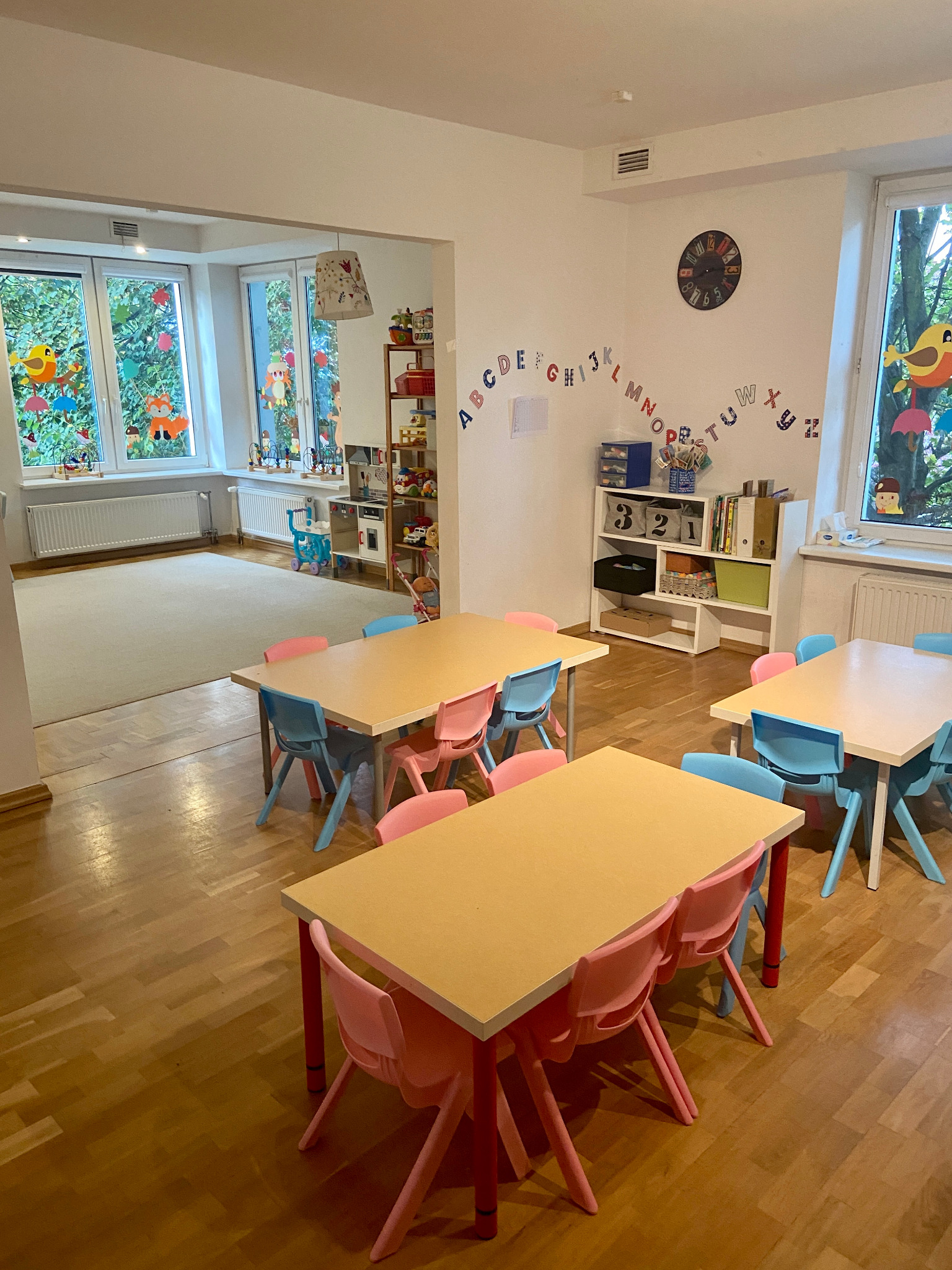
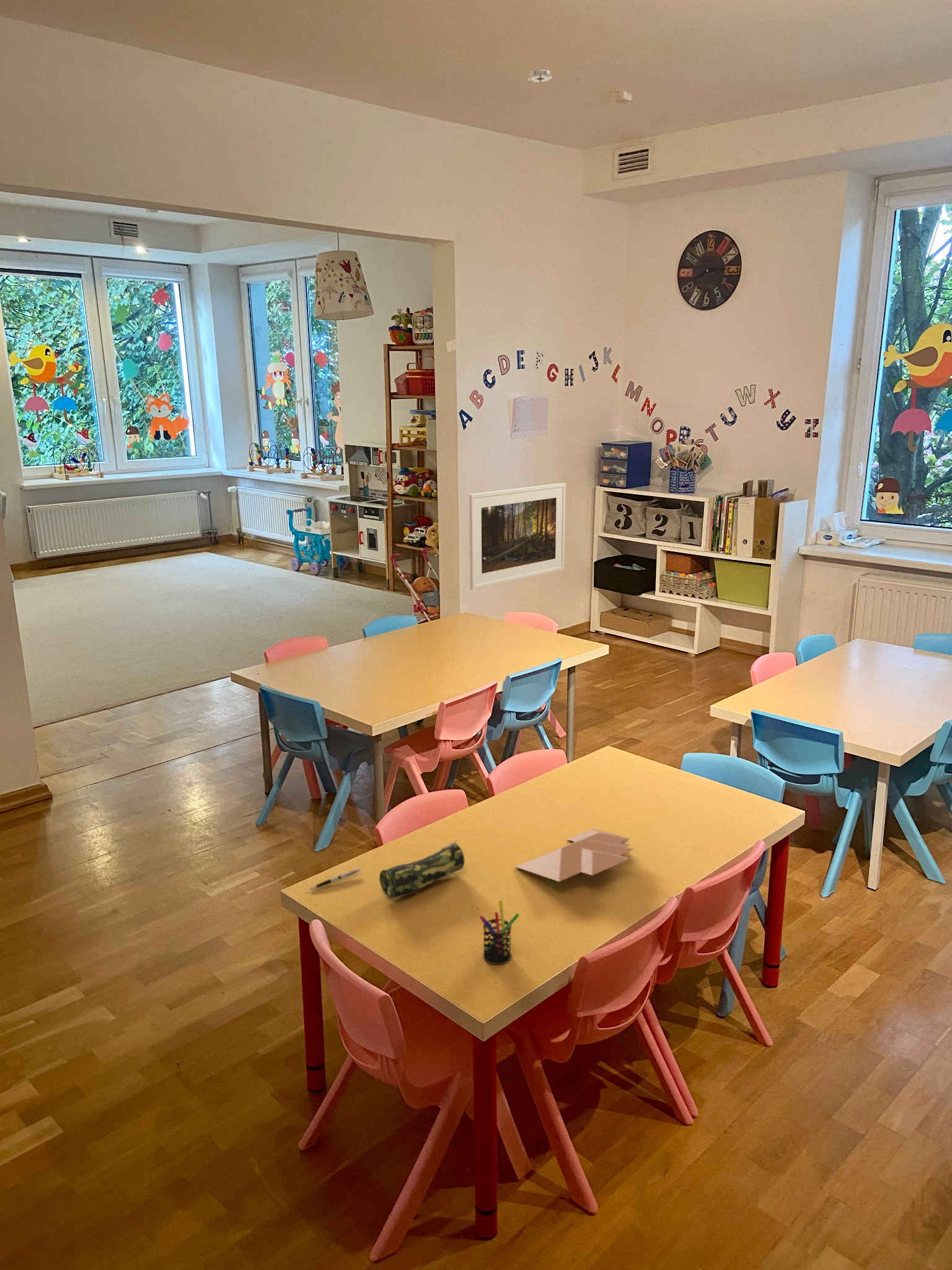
+ pencil case (424, 869)
+ smoke detector (539, 76)
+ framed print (519, 534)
+ papers (582, 852)
+ pen holder (500, 931)
+ pen (335, 879)
